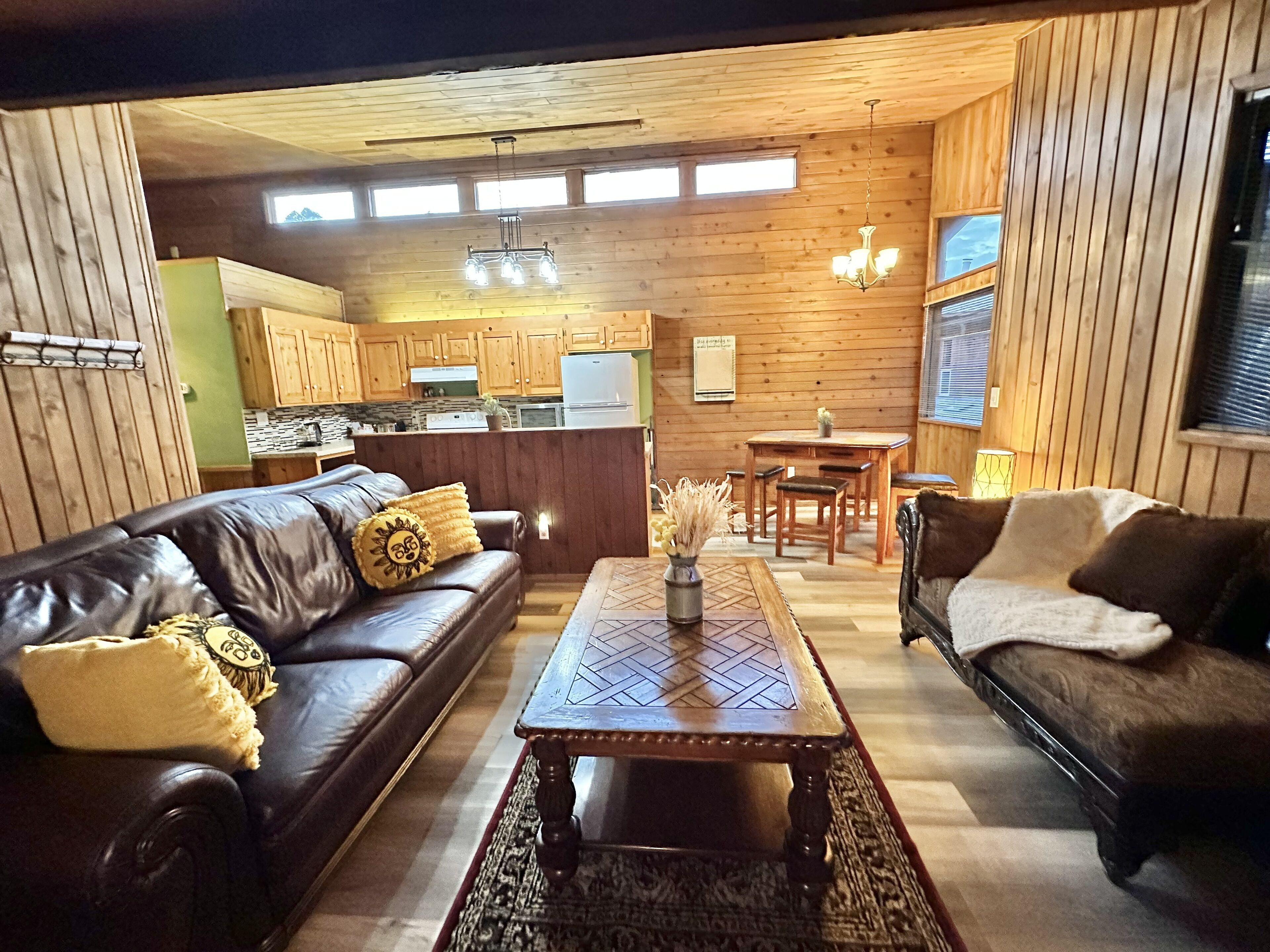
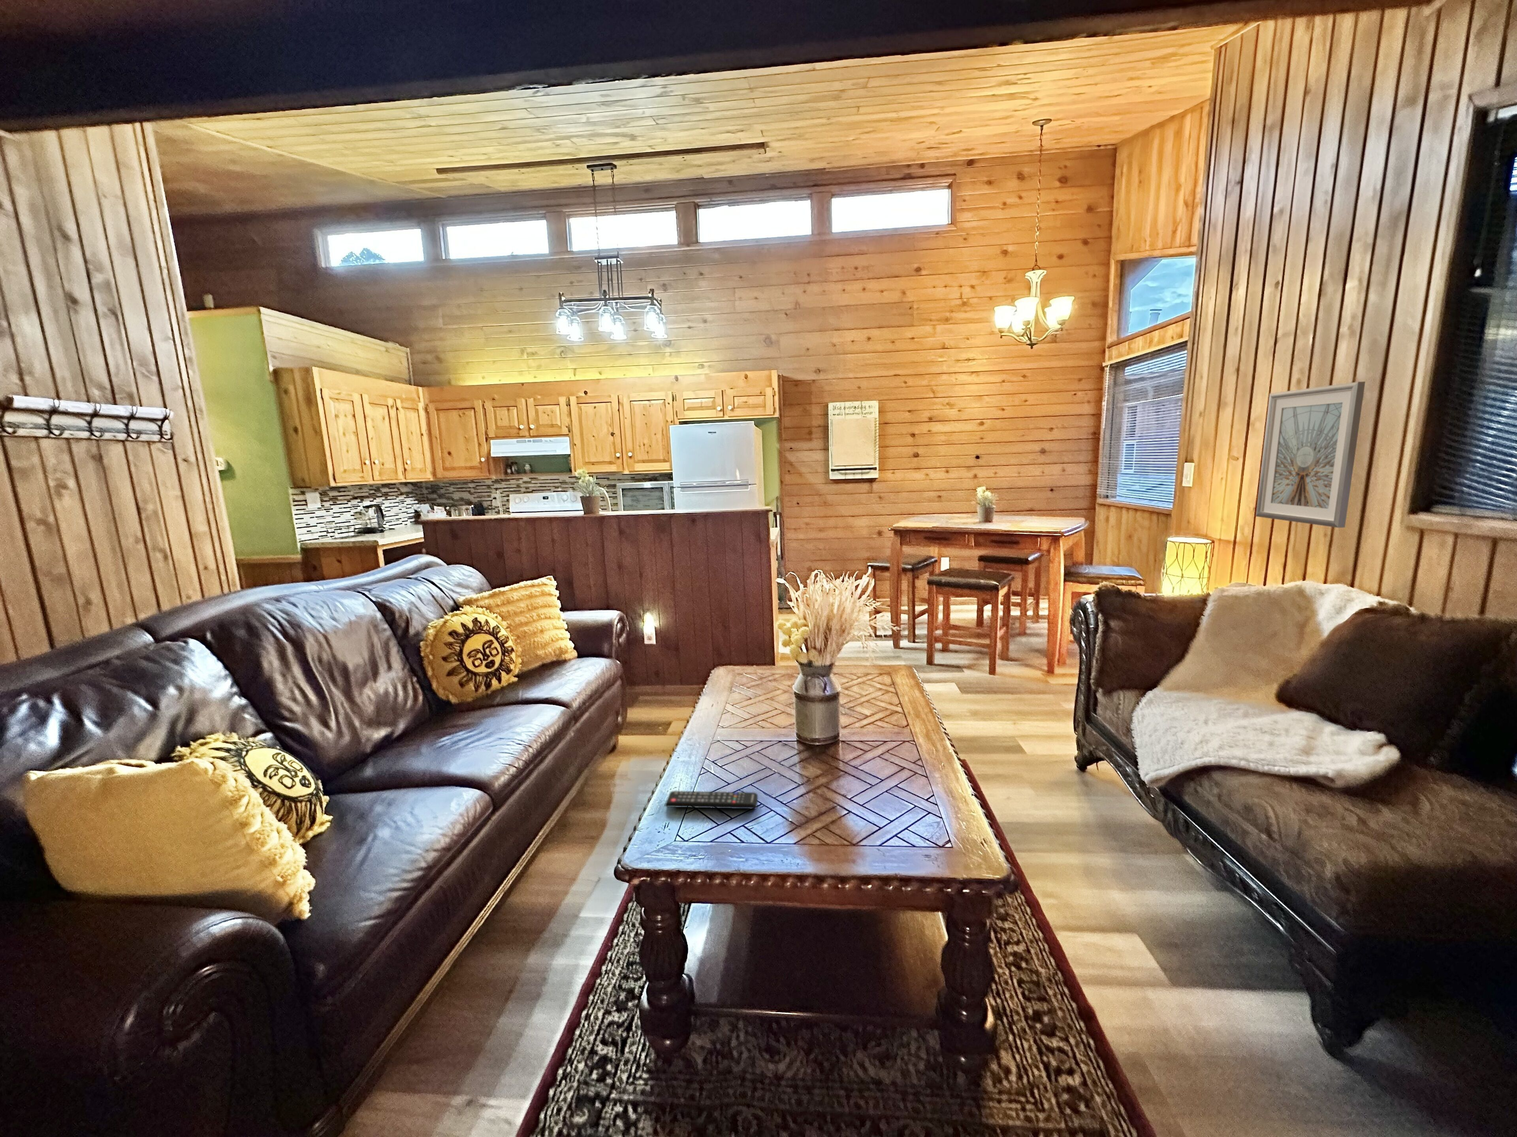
+ remote control (712, 800)
+ picture frame (1304, 456)
